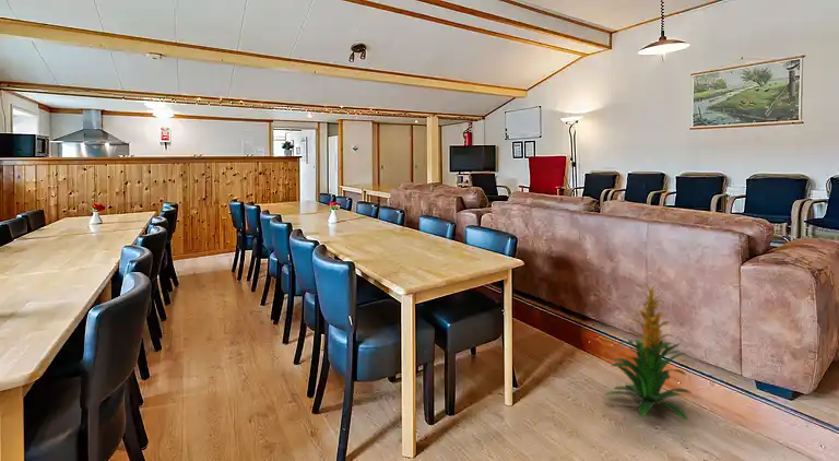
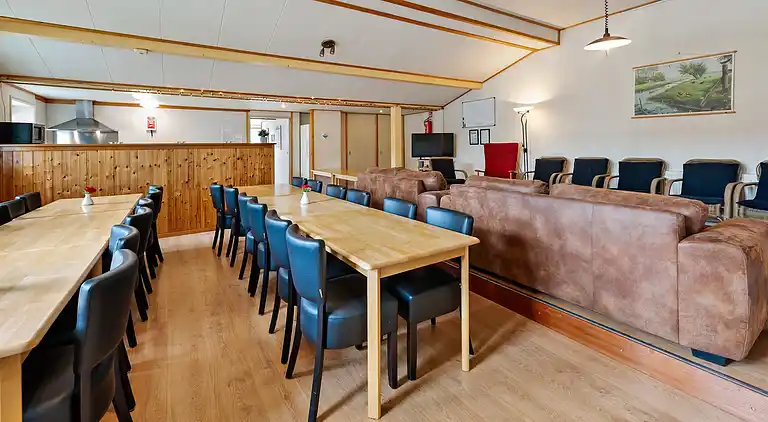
- indoor plant (650, 343)
